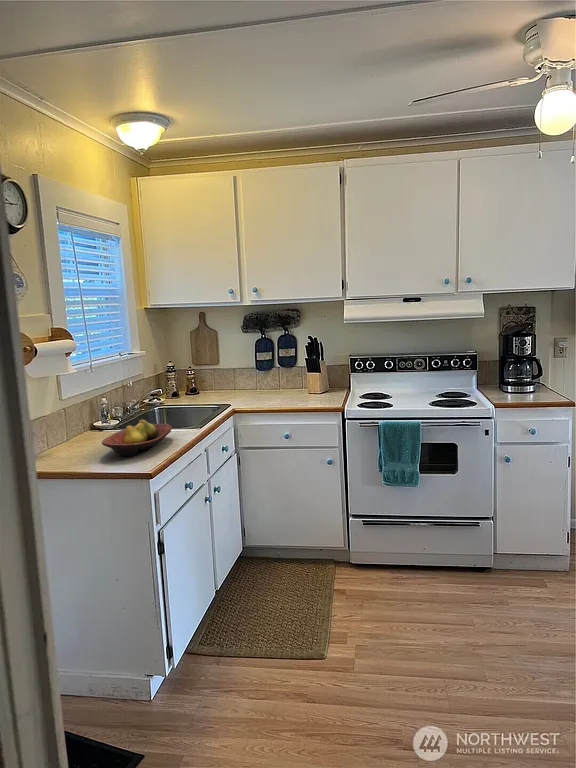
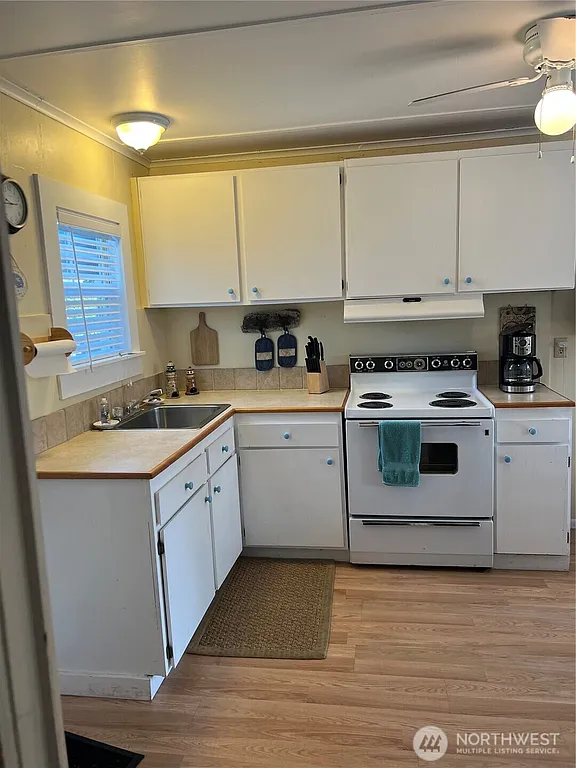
- fruit bowl (138, 435)
